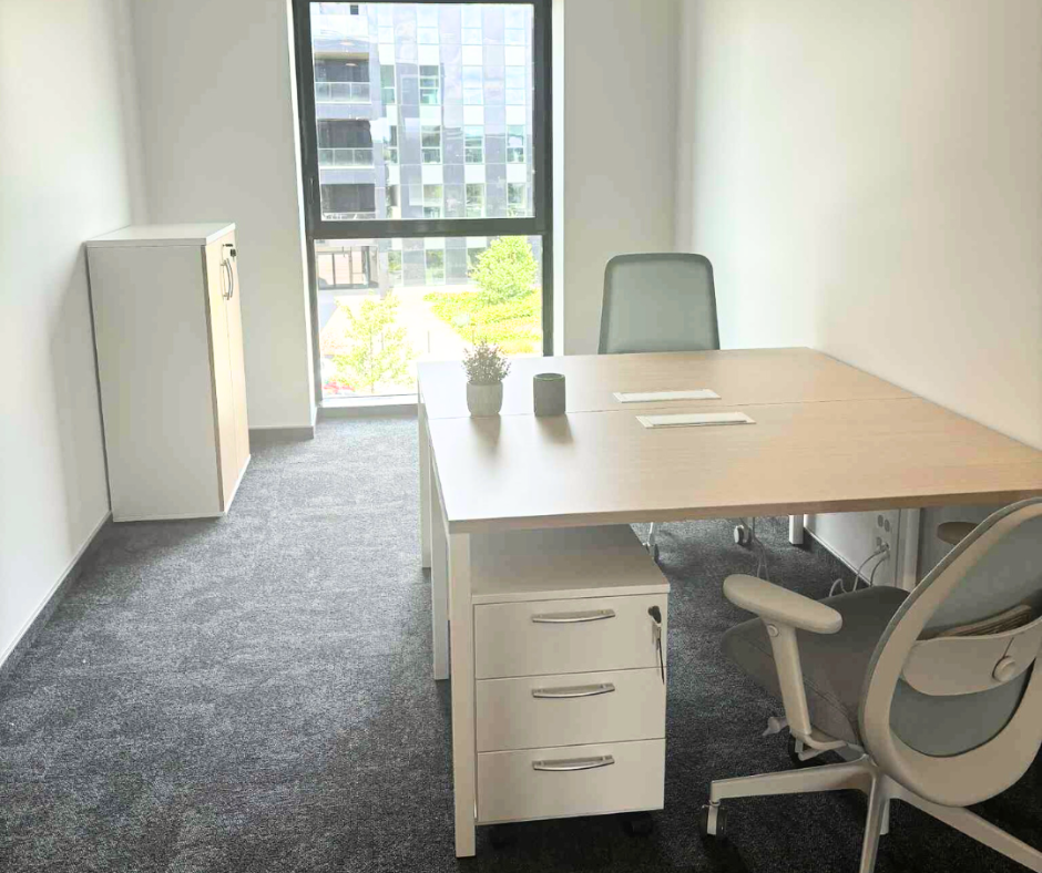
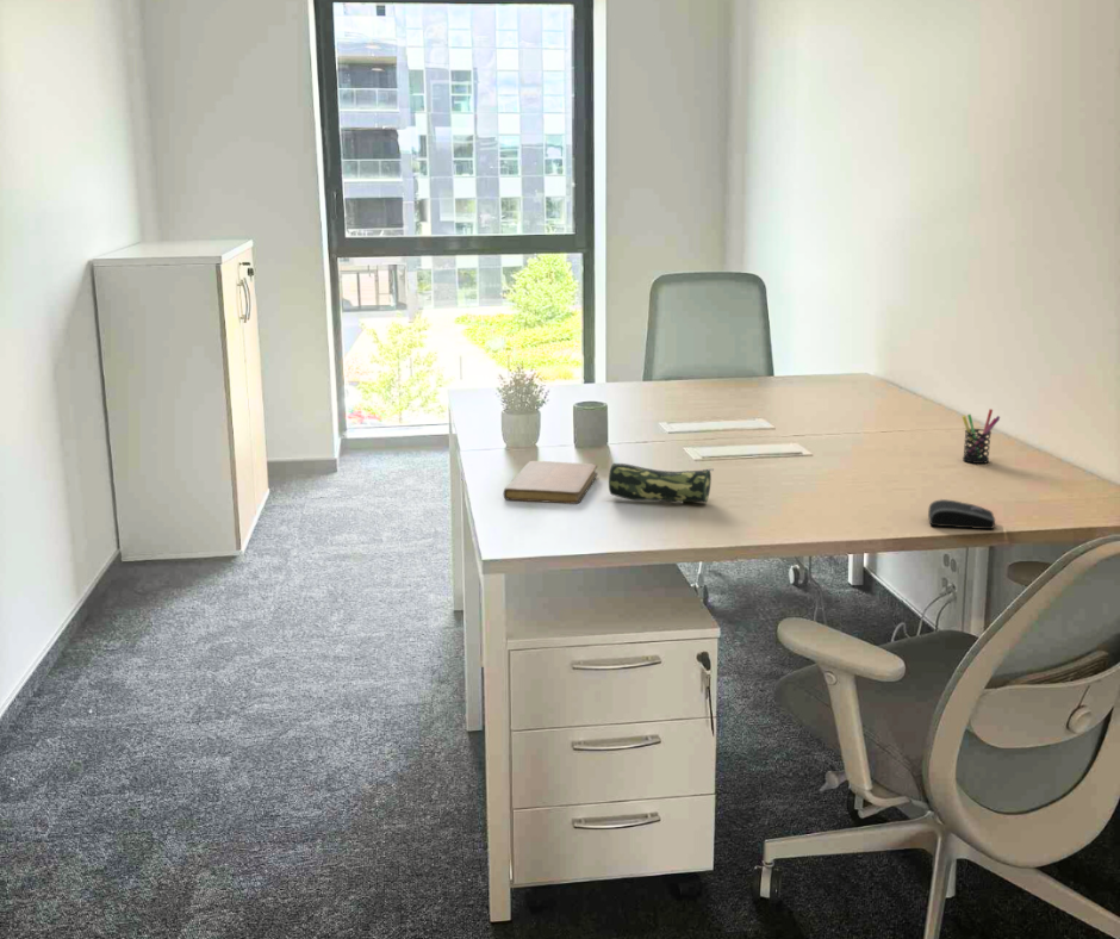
+ notebook (552, 480)
+ pen holder (977, 434)
+ computer mouse (962, 515)
+ pencil case (661, 484)
